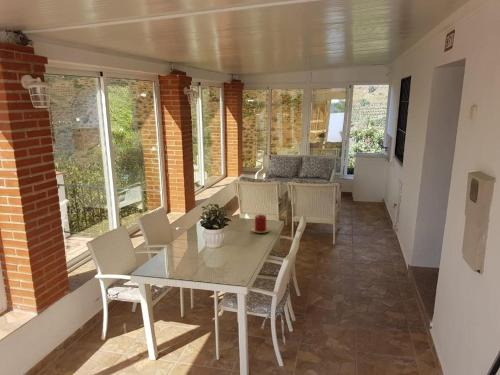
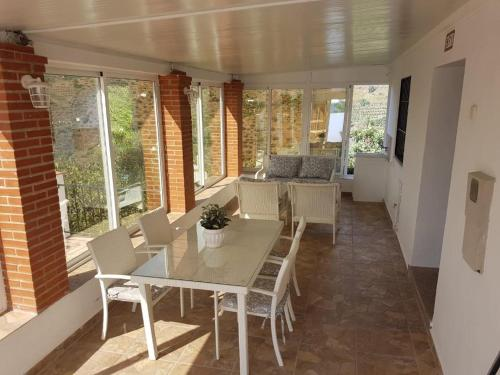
- candle (260, 223)
